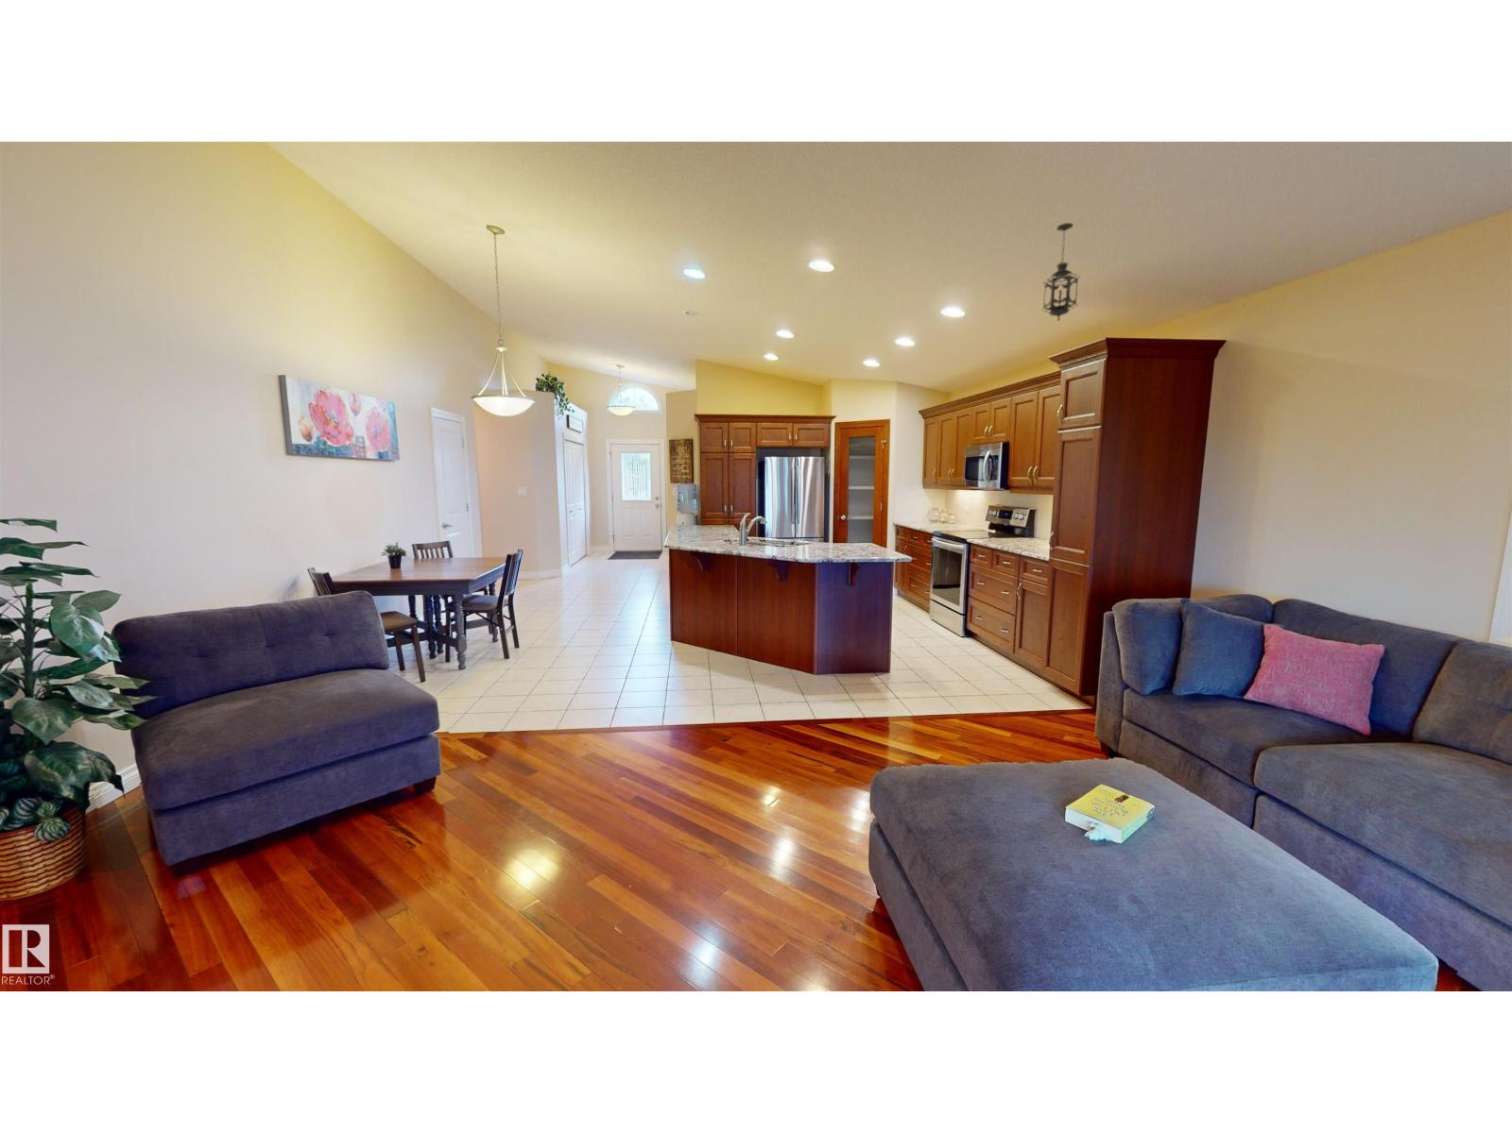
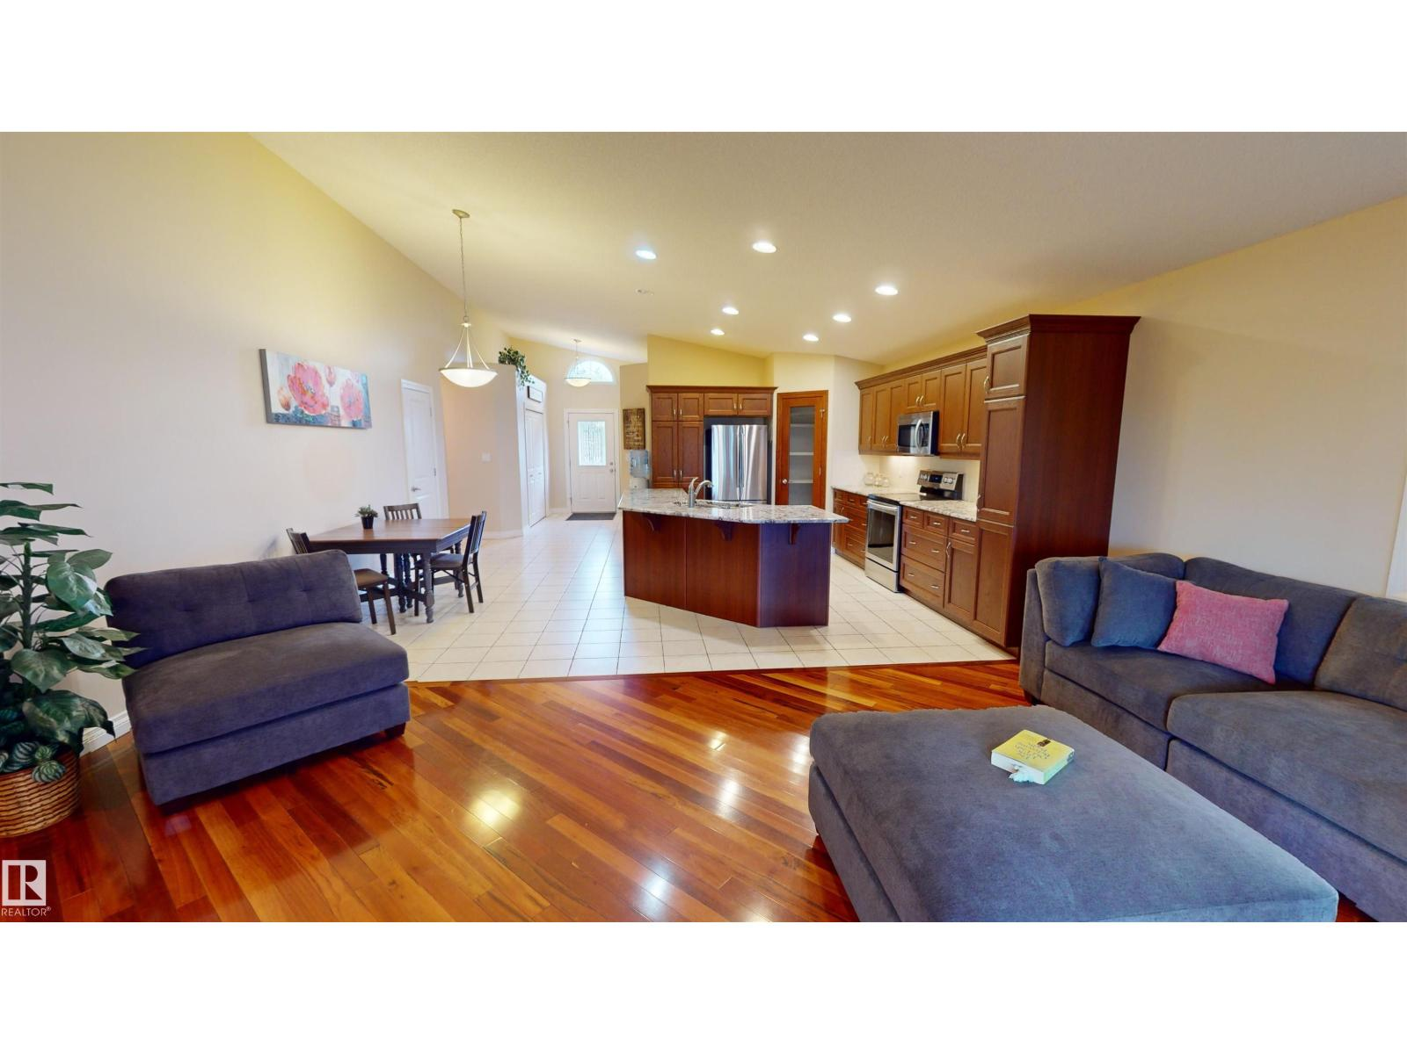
- hanging lantern (1061, 273)
